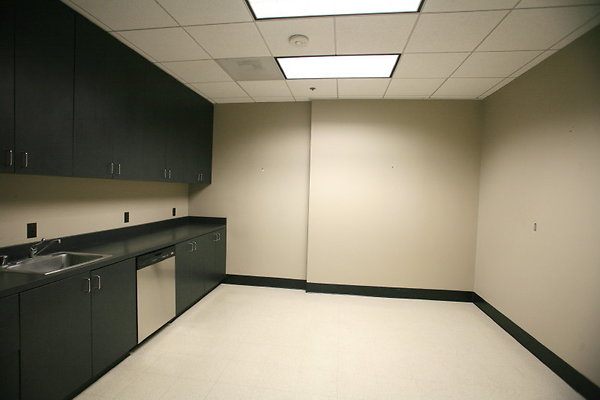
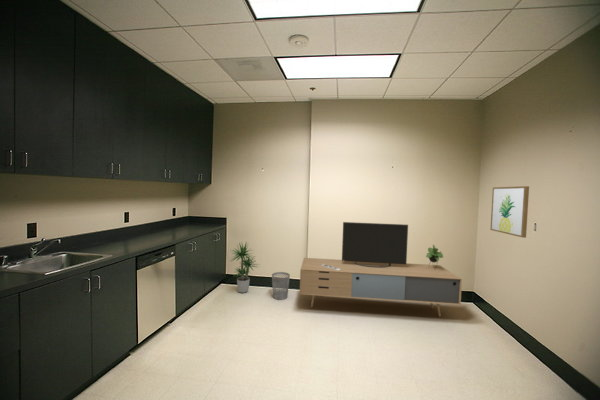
+ media console (373, 265)
+ wastebasket (280, 285)
+ wall art (507, 210)
+ potted plant (244, 265)
